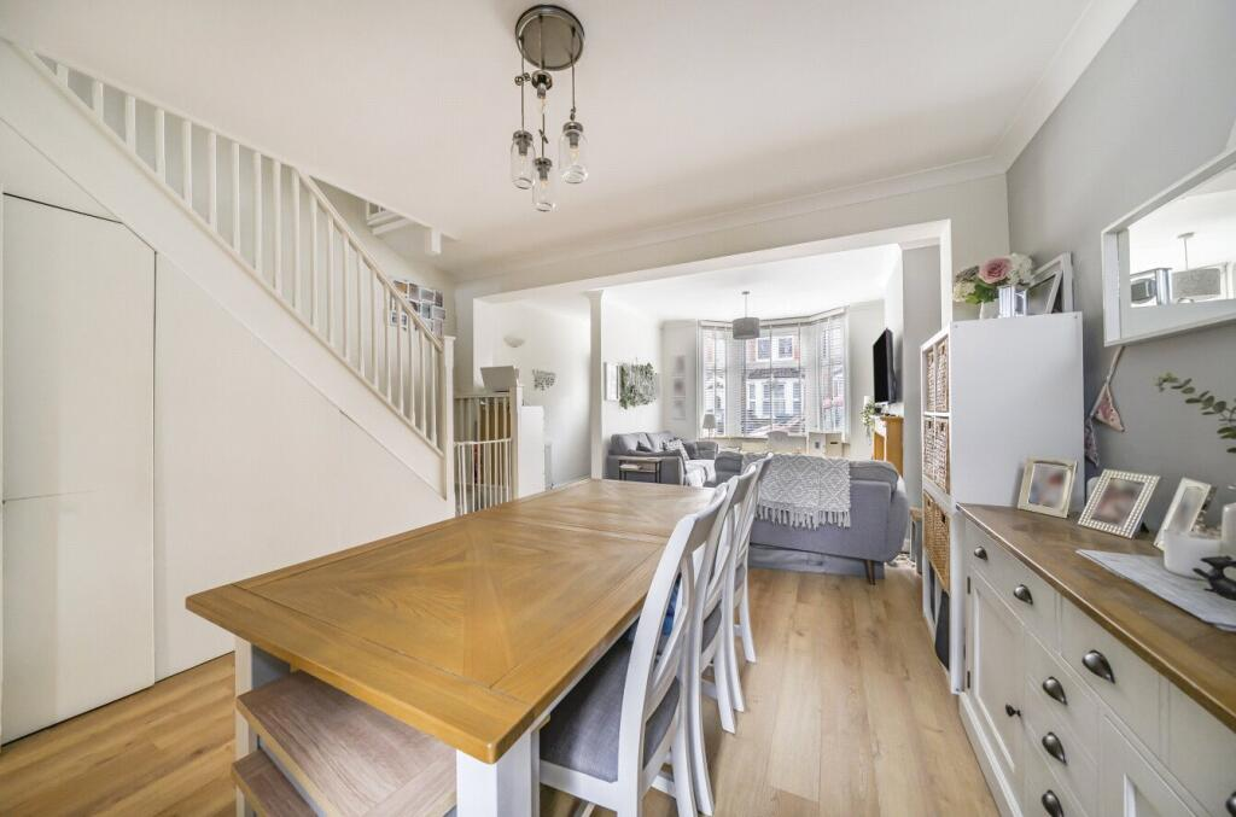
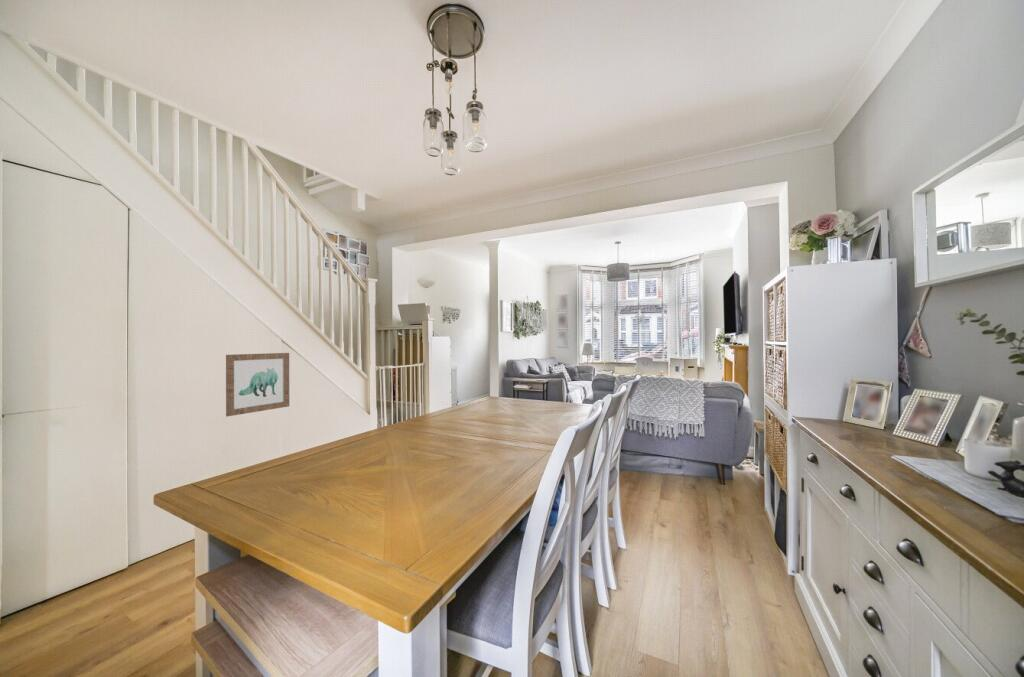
+ wall art (259, 382)
